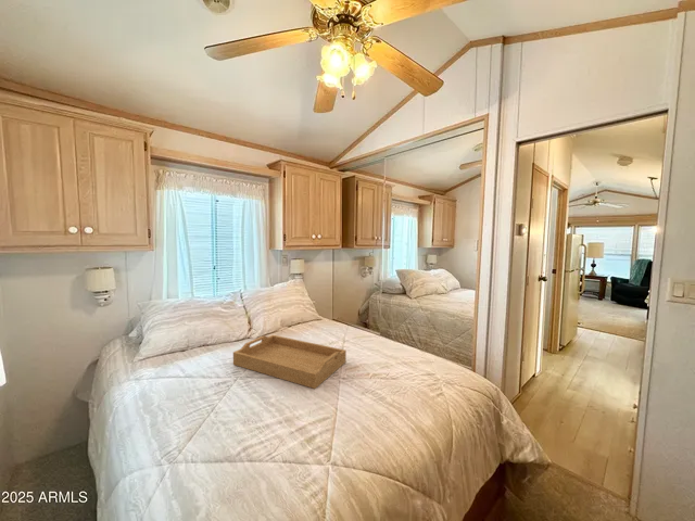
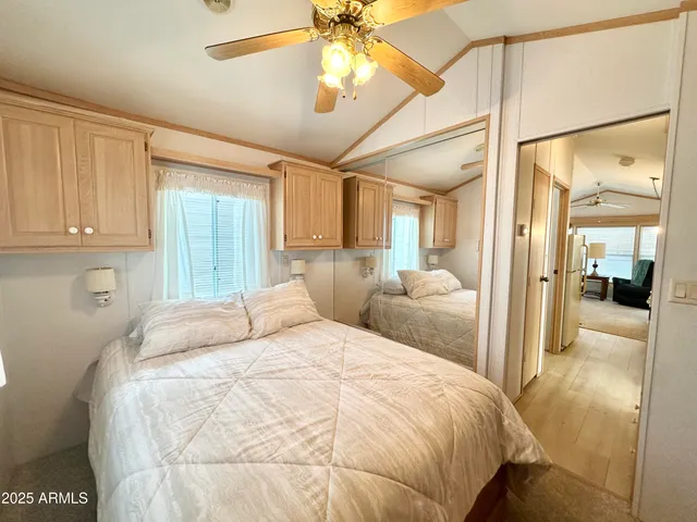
- serving tray (290, 355)
